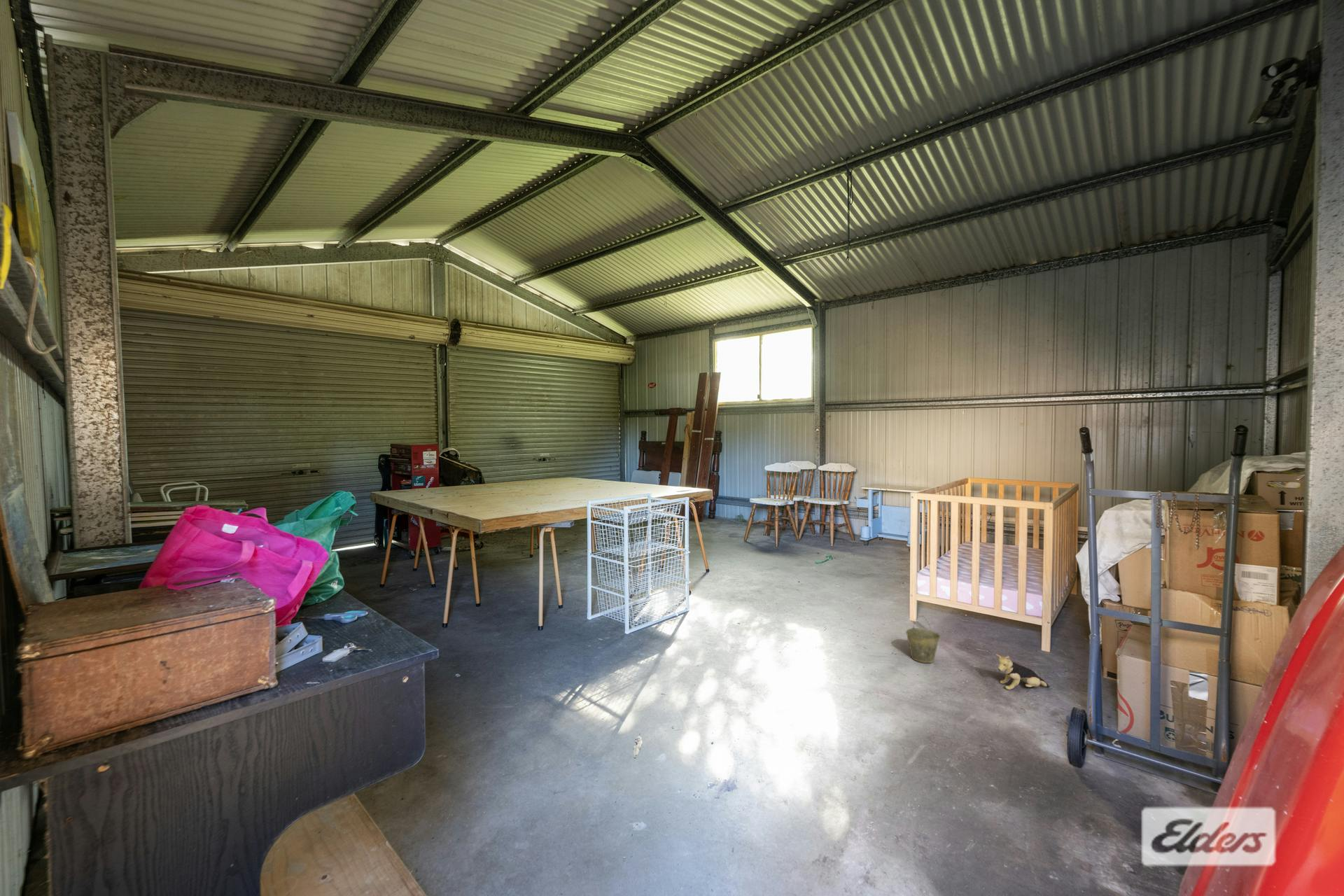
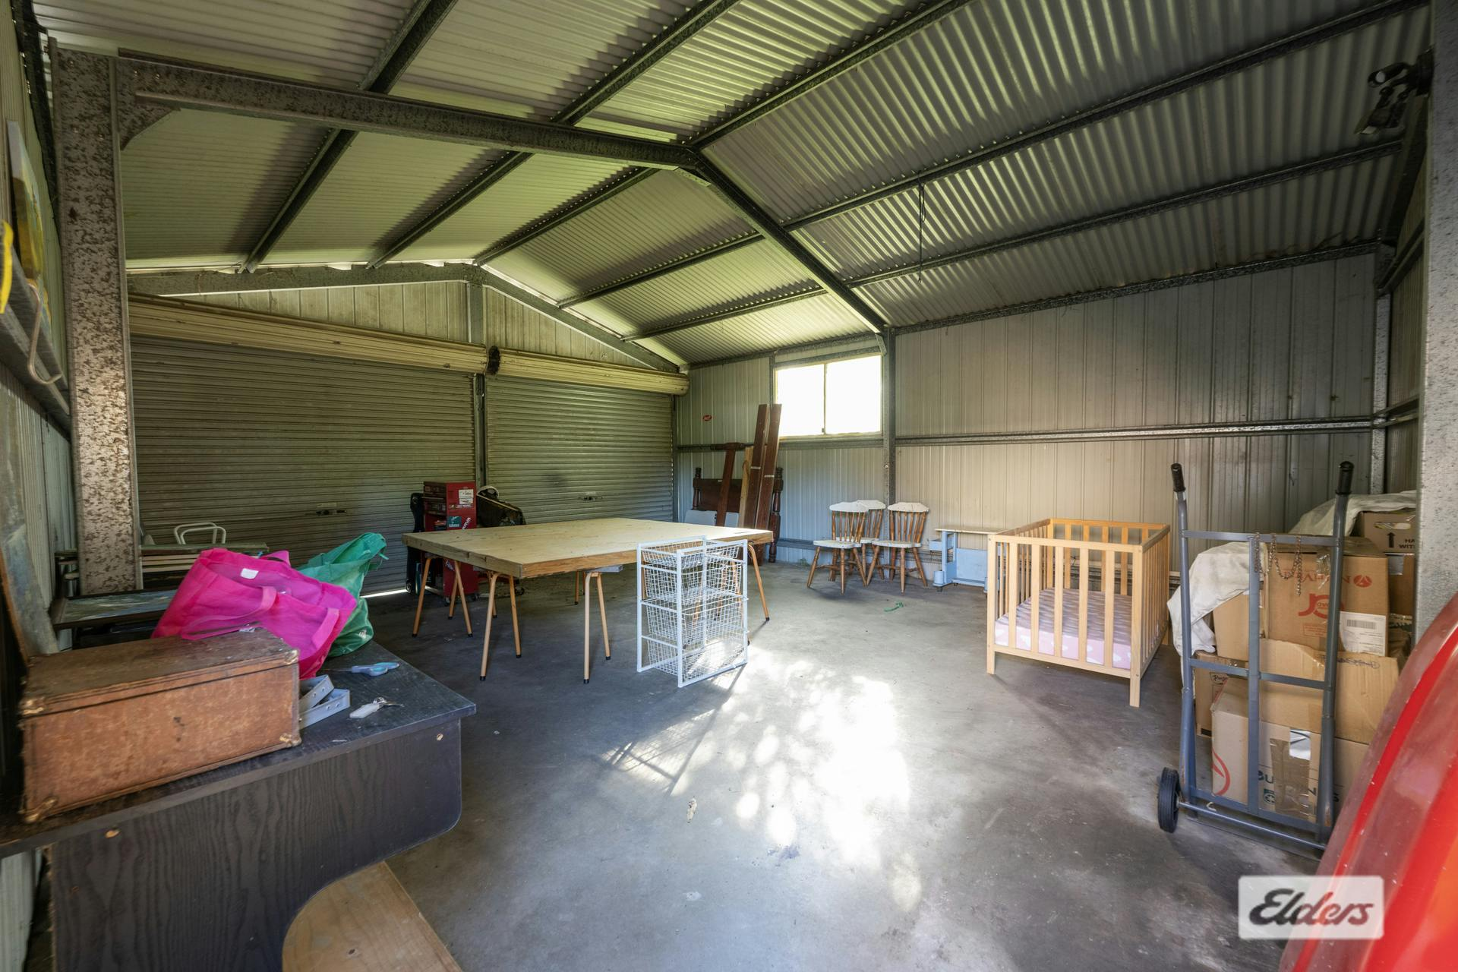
- bucket (923, 637)
- plush toy (1022, 669)
